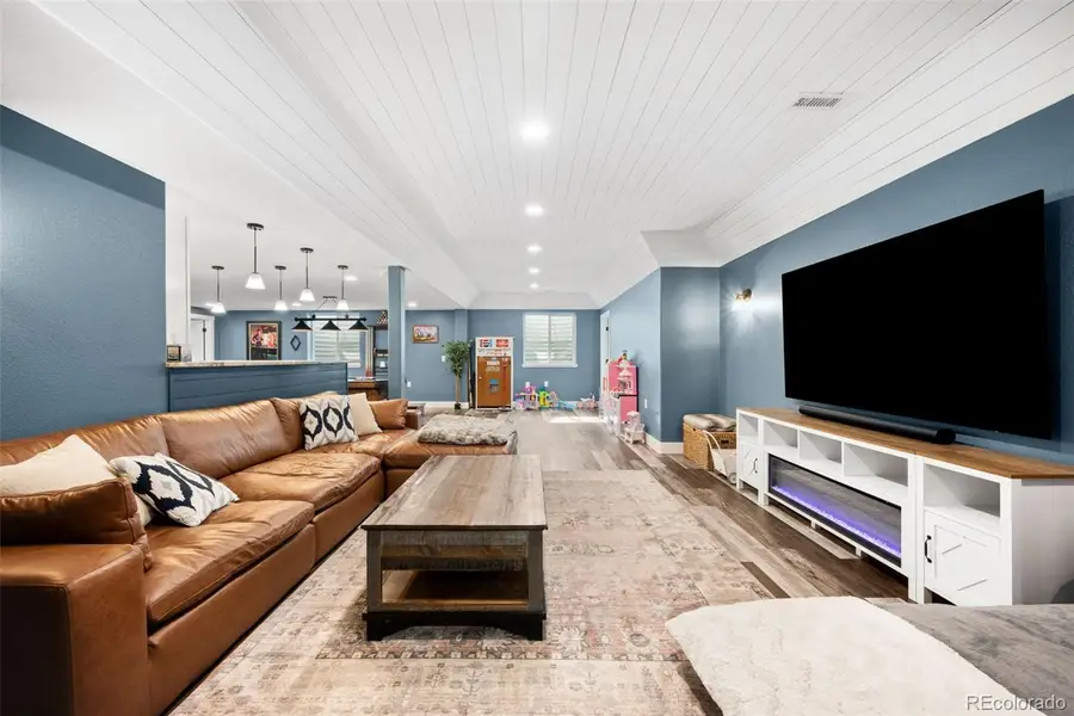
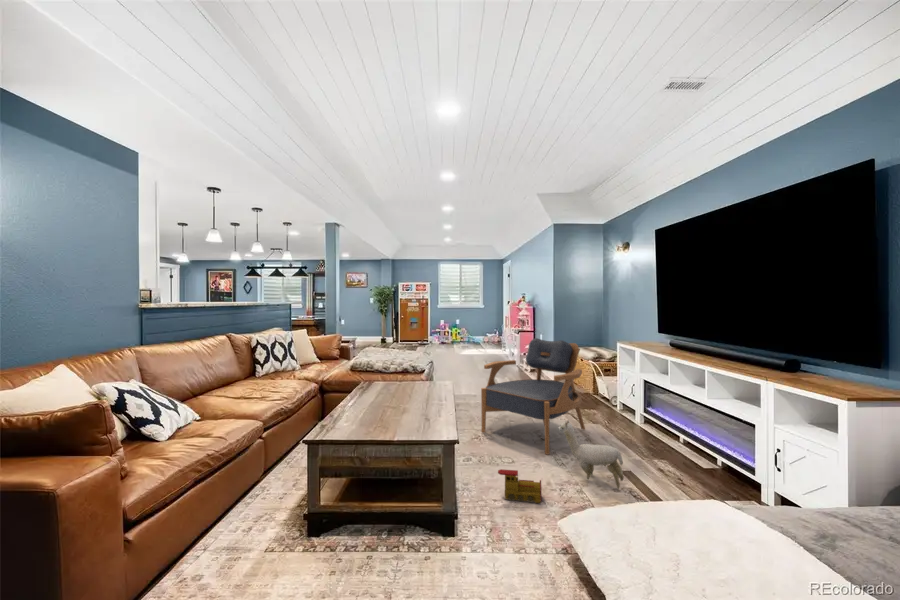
+ toy train (519, 484)
+ armchair (537, 386)
+ plush toy (590, 450)
